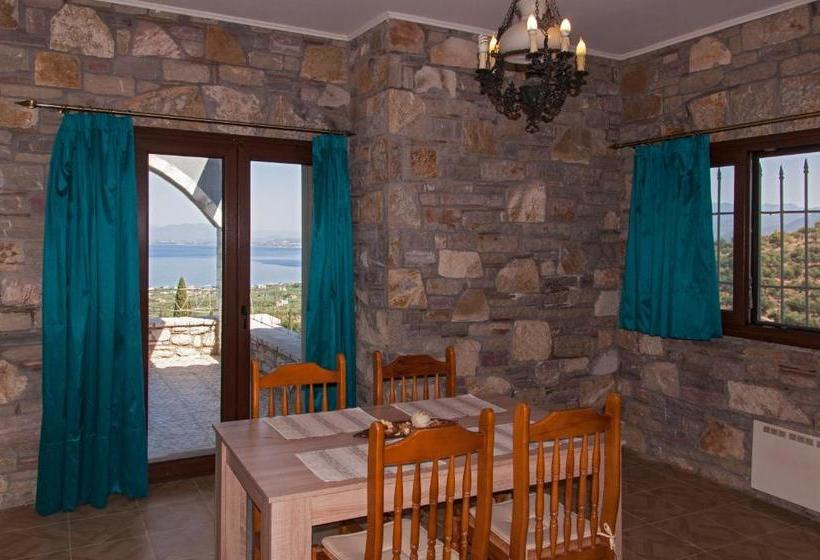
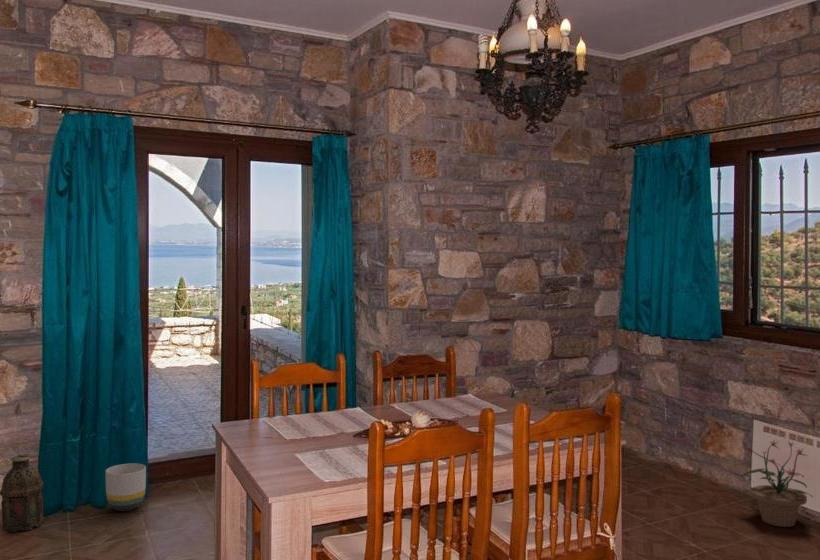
+ planter (126, 489)
+ lantern (22, 490)
+ potted plant (779, 481)
